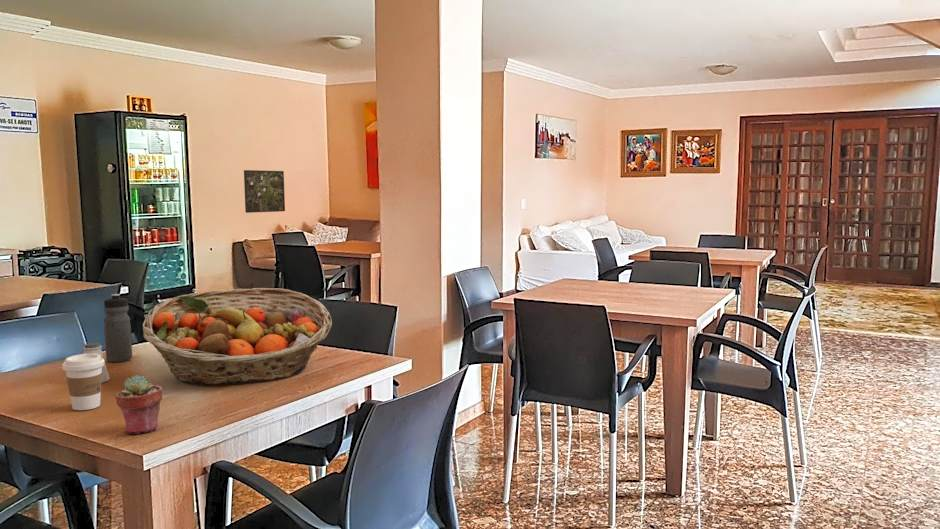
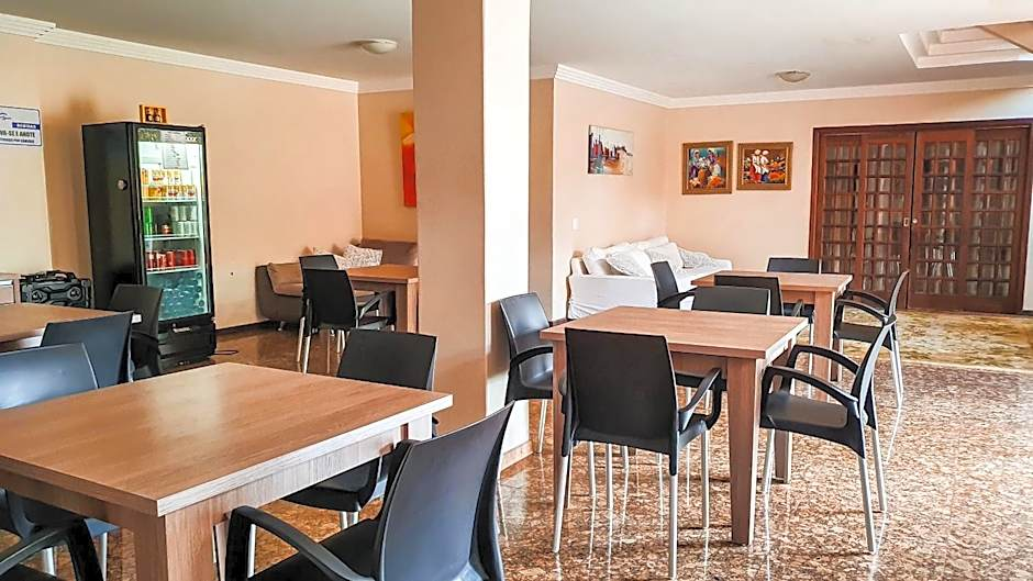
- coffee cup (84, 381)
- fruit basket (240, 333)
- water bottle (117, 327)
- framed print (265, 191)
- potted succulent (139, 402)
- saltshaker (93, 353)
